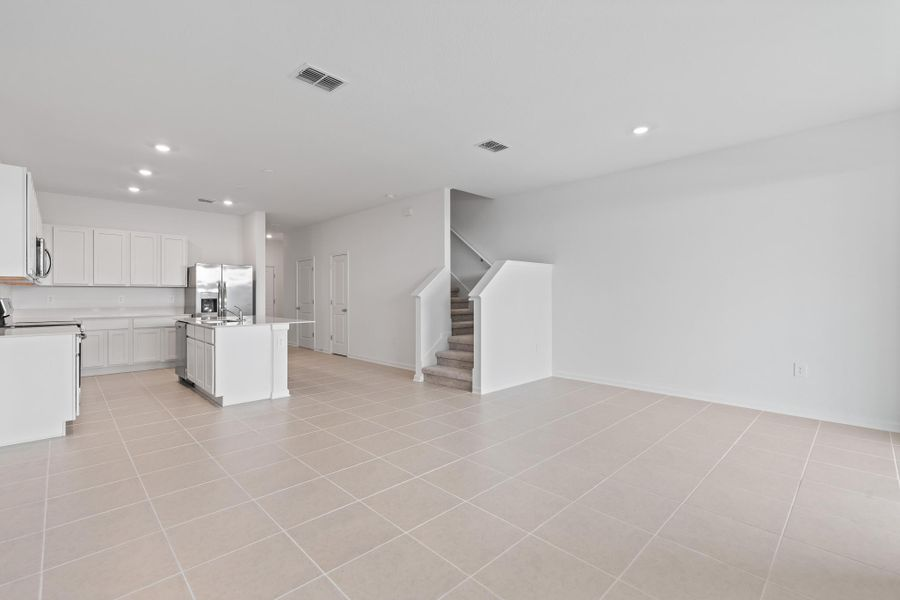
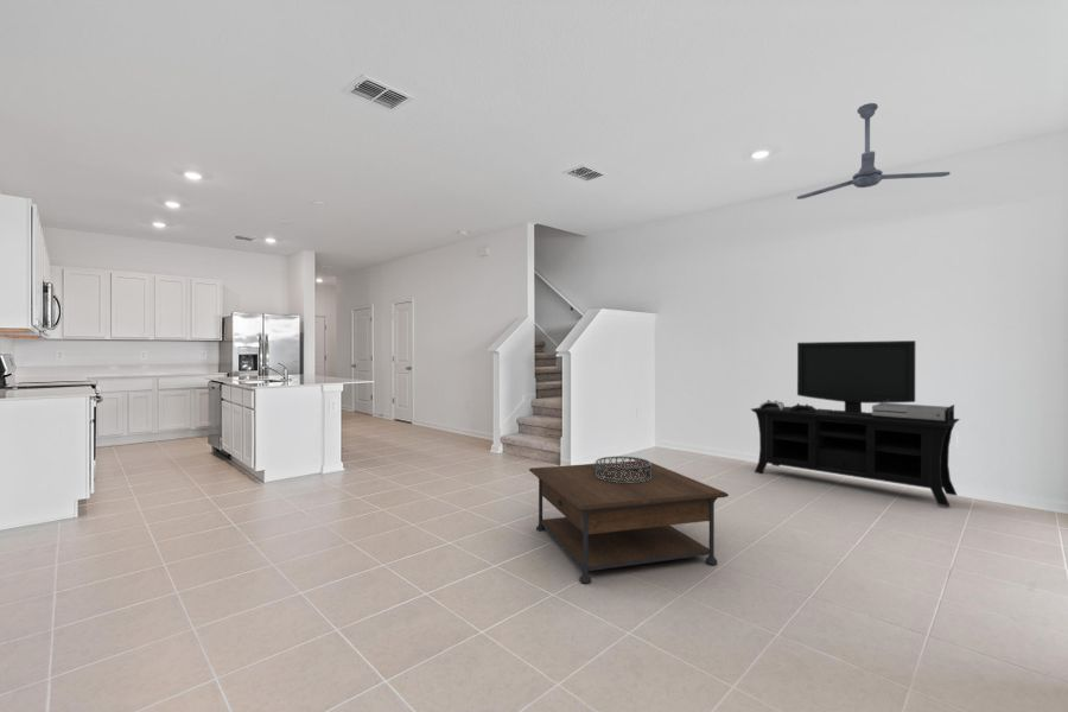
+ coffee table (618, 511)
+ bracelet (623, 468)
+ ceiling fan (867, 139)
+ media console (846, 412)
